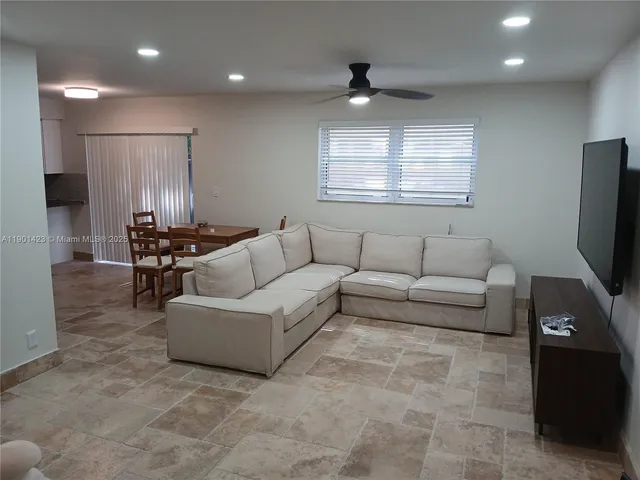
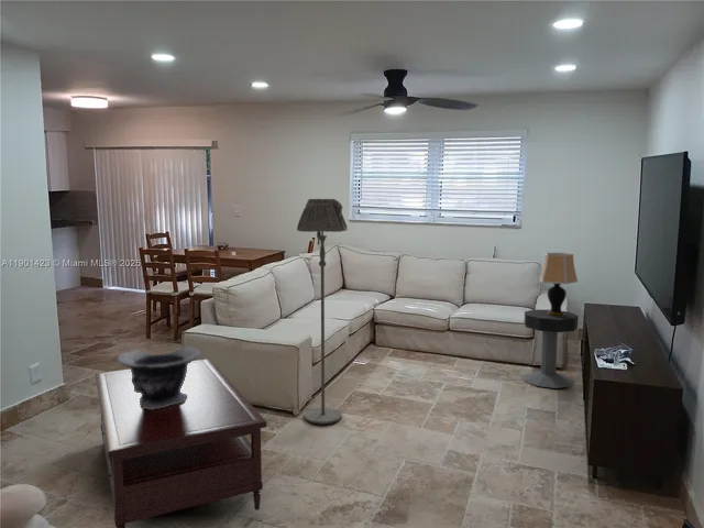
+ side table (549, 346)
+ table lamp (557, 284)
+ decorative bowl (158, 377)
+ coffee table (172, 435)
+ floor lamp (322, 309)
